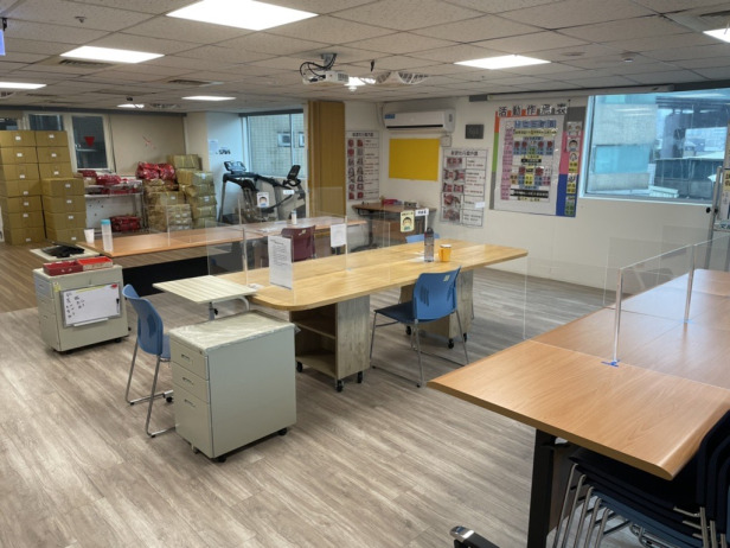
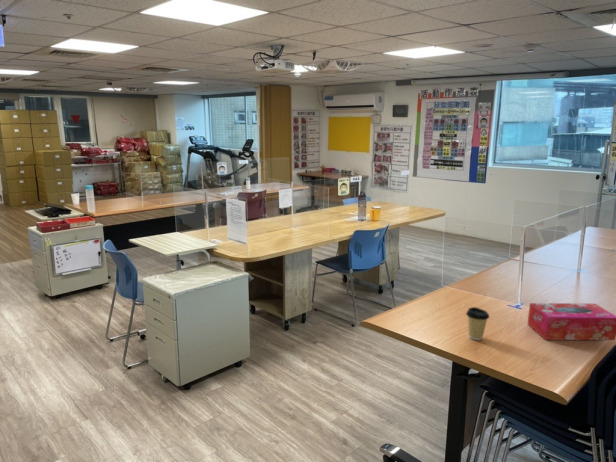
+ tissue box (571, 321)
+ coffee cup (476, 324)
